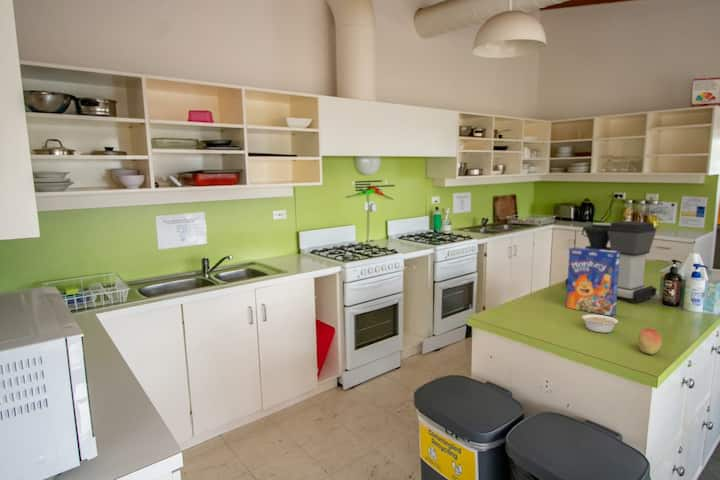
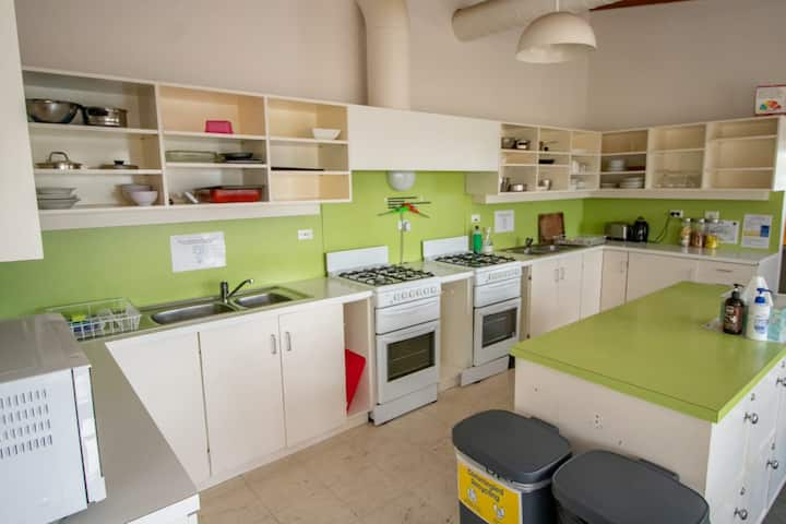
- fruit (649, 340)
- legume (600, 323)
- coffee maker (609, 250)
- cereal box (592, 280)
